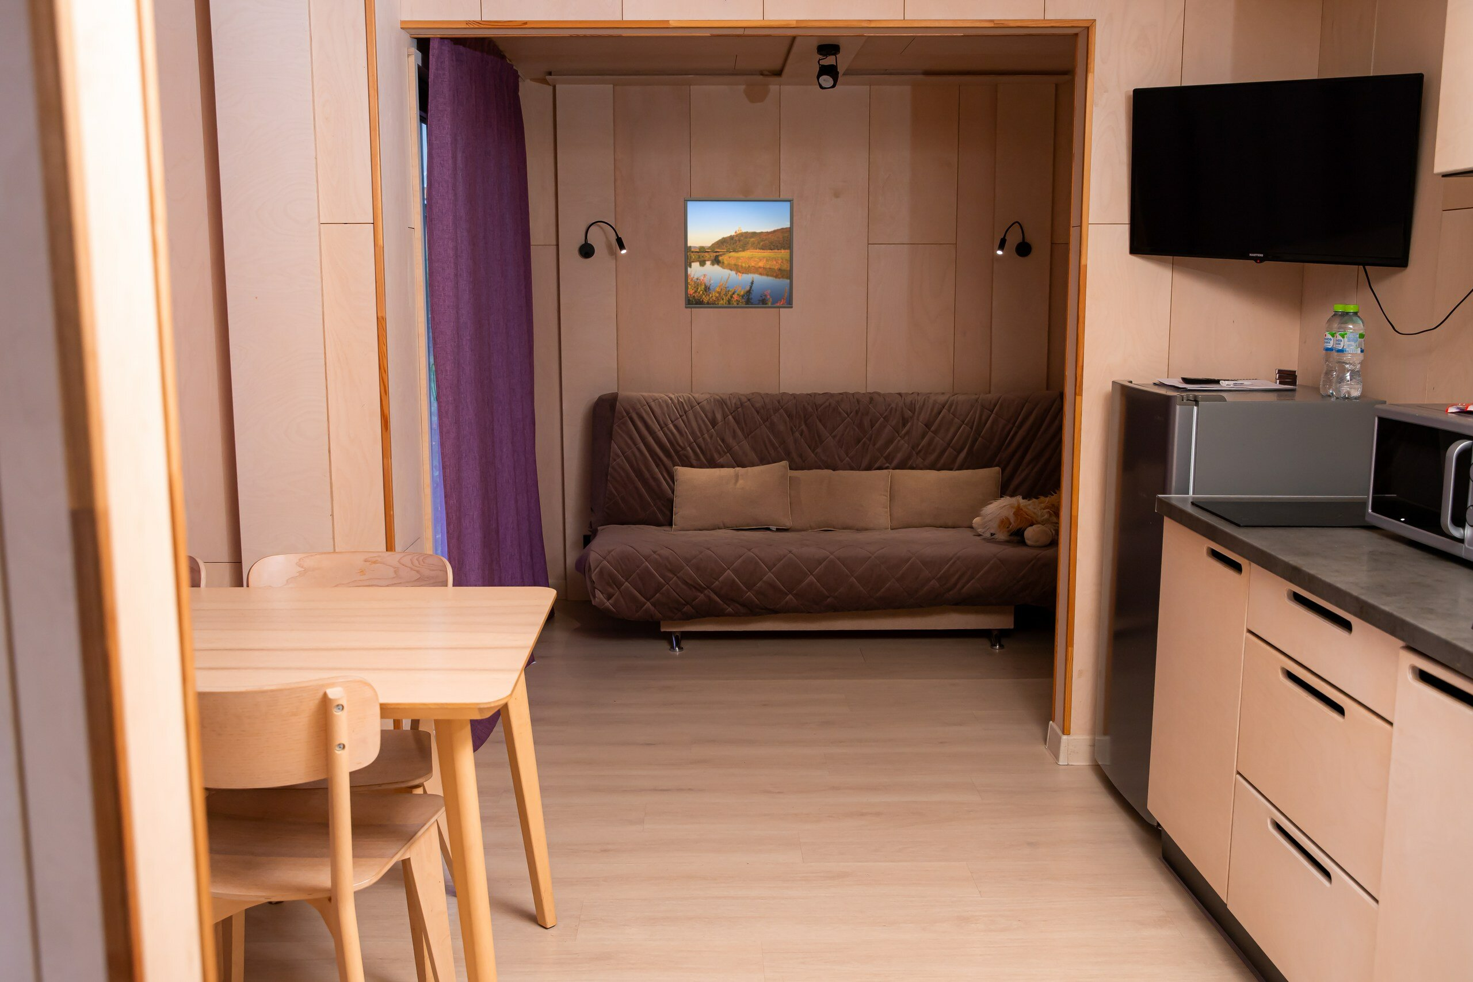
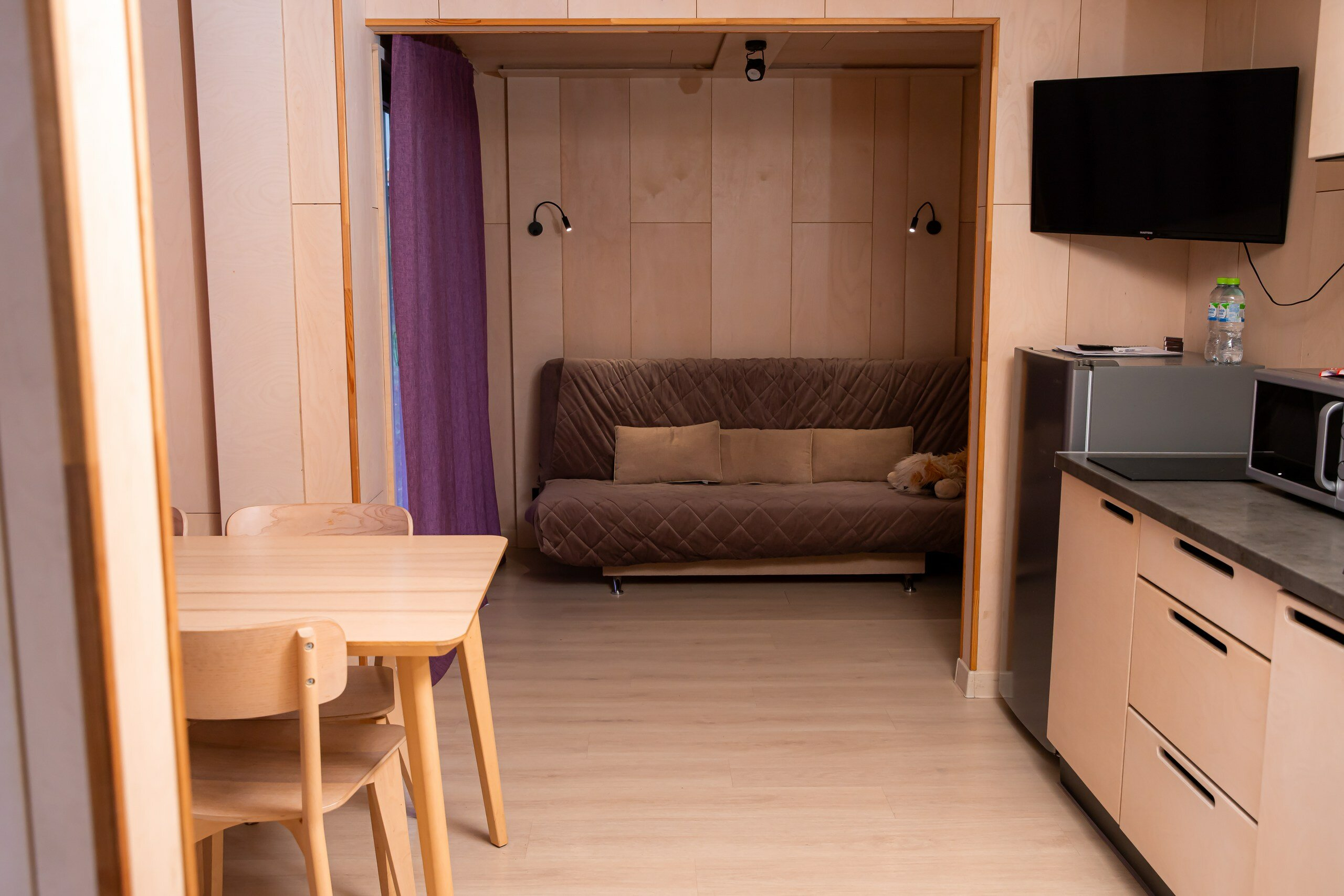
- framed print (739, 253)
